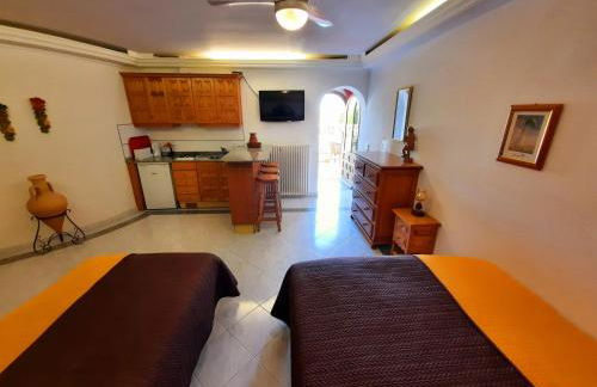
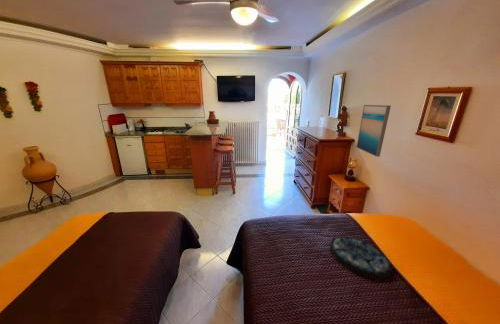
+ serving tray (359, 252)
+ wall art (371, 129)
